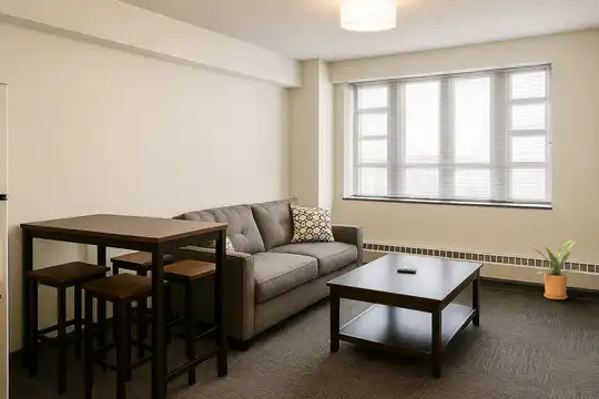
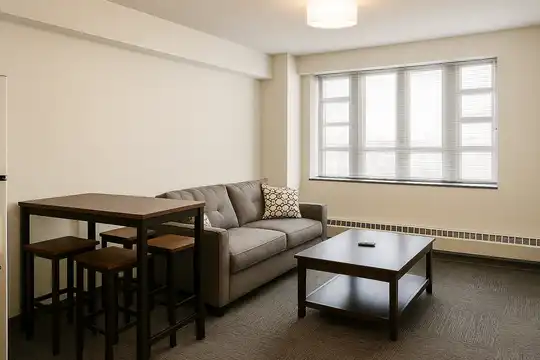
- house plant (554, 267)
